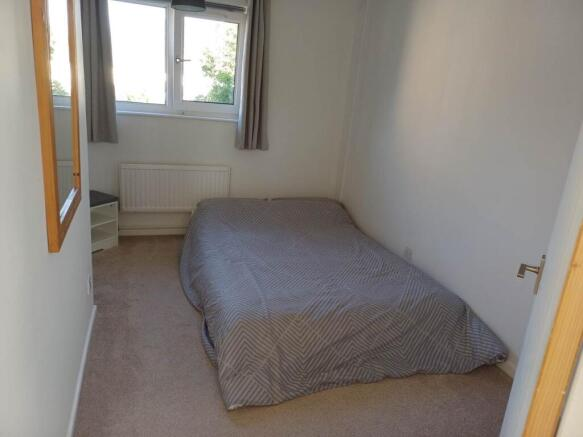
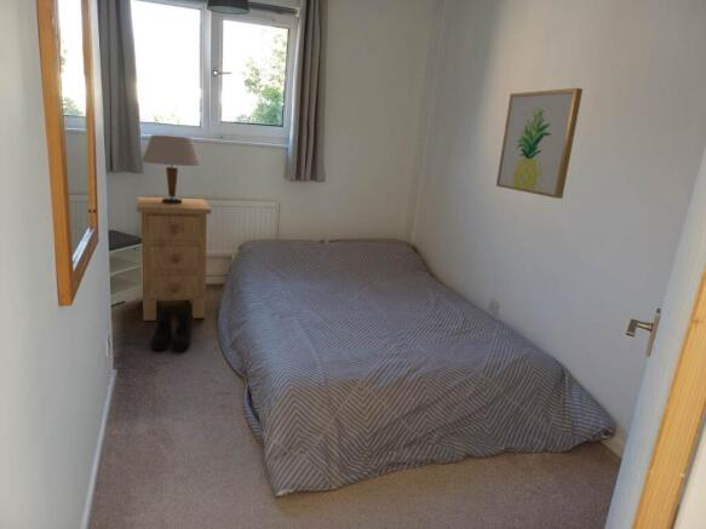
+ nightstand (173, 258)
+ boots (171, 327)
+ table lamp (172, 169)
+ wall art (534, 143)
